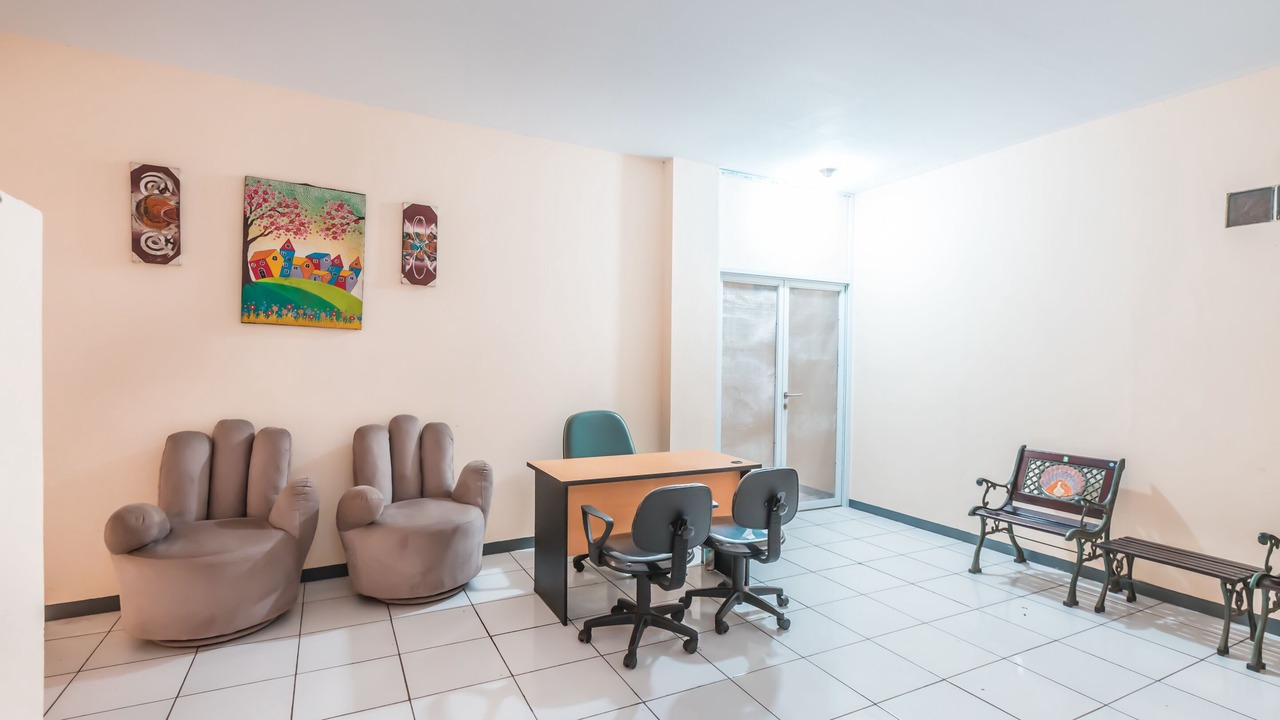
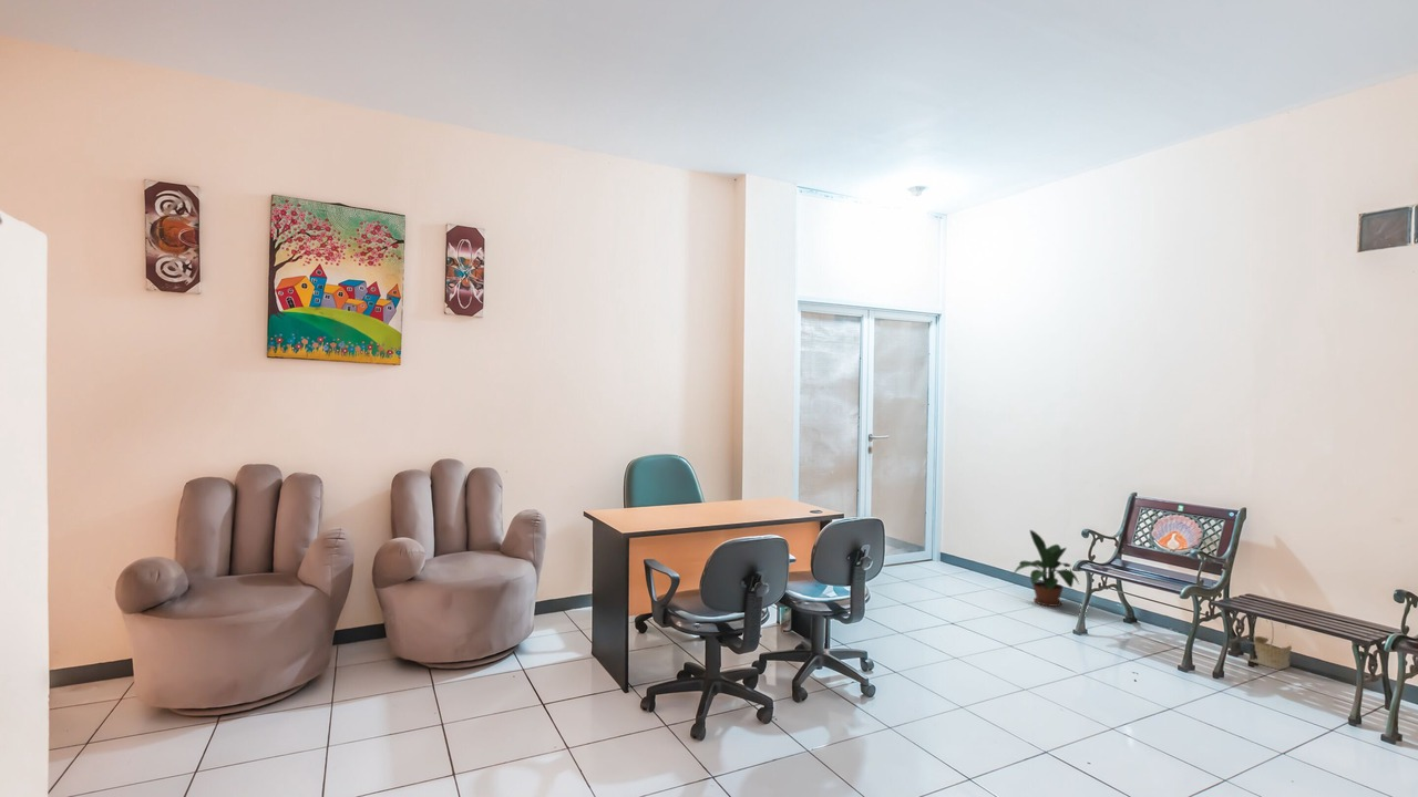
+ basket (1272, 635)
+ potted plant (1048, 567)
